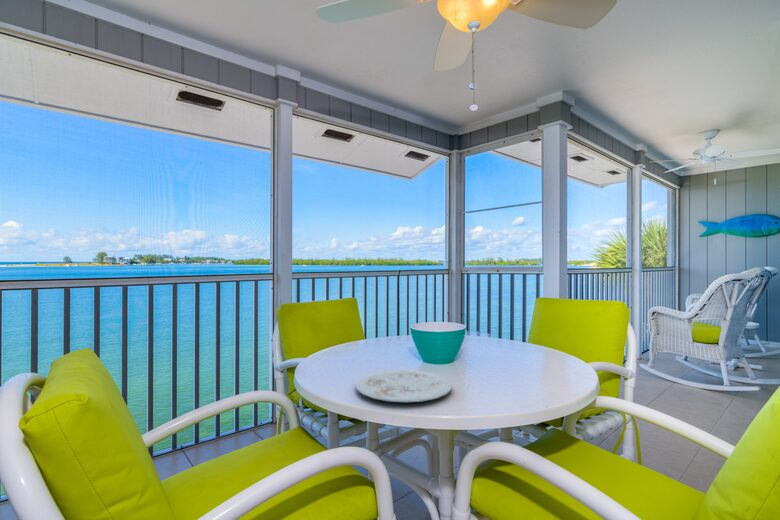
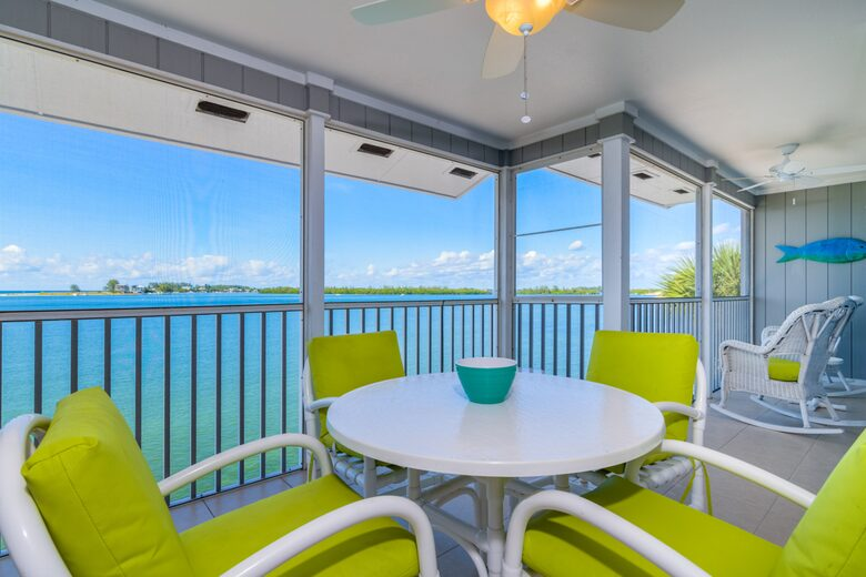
- plate (403, 385)
